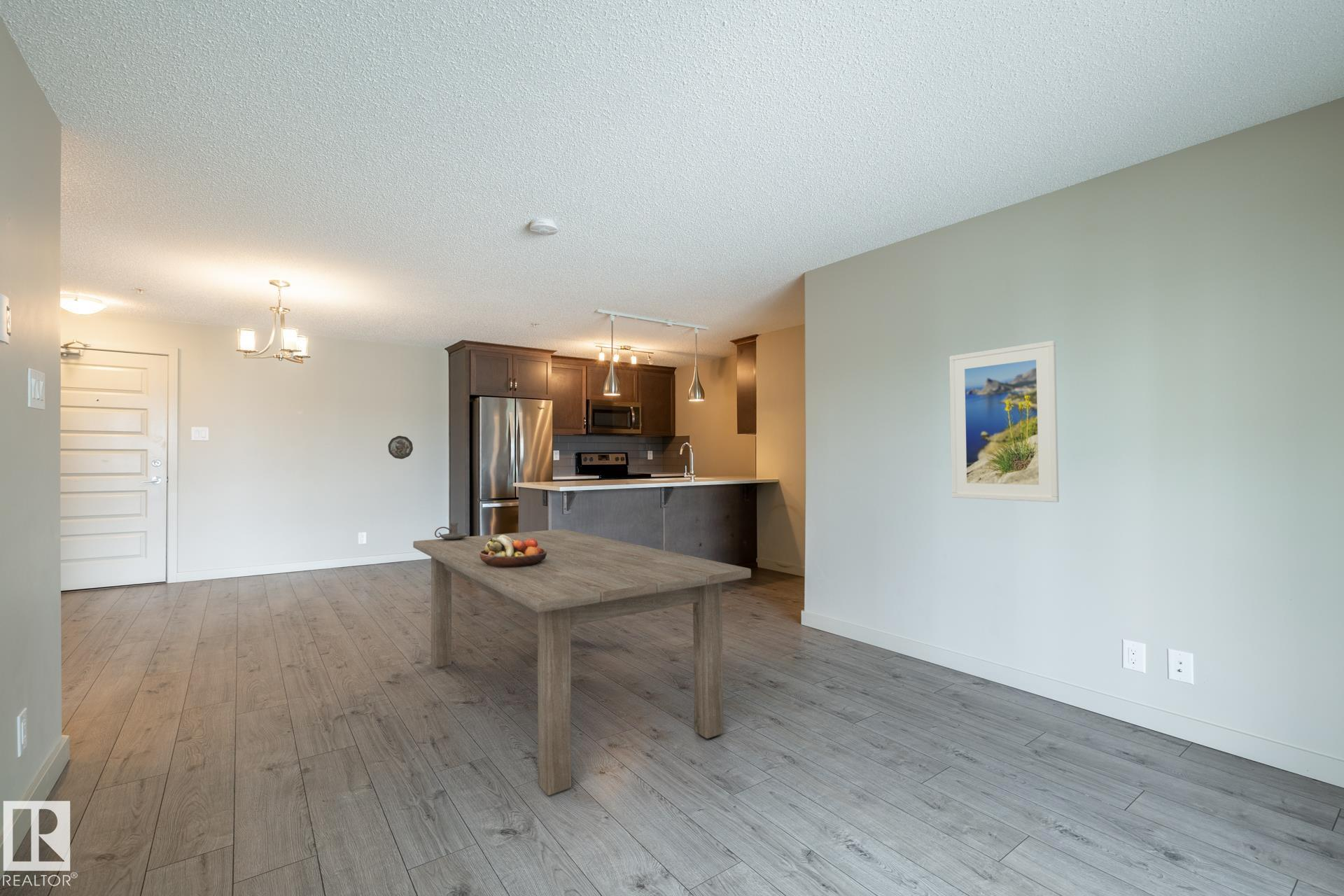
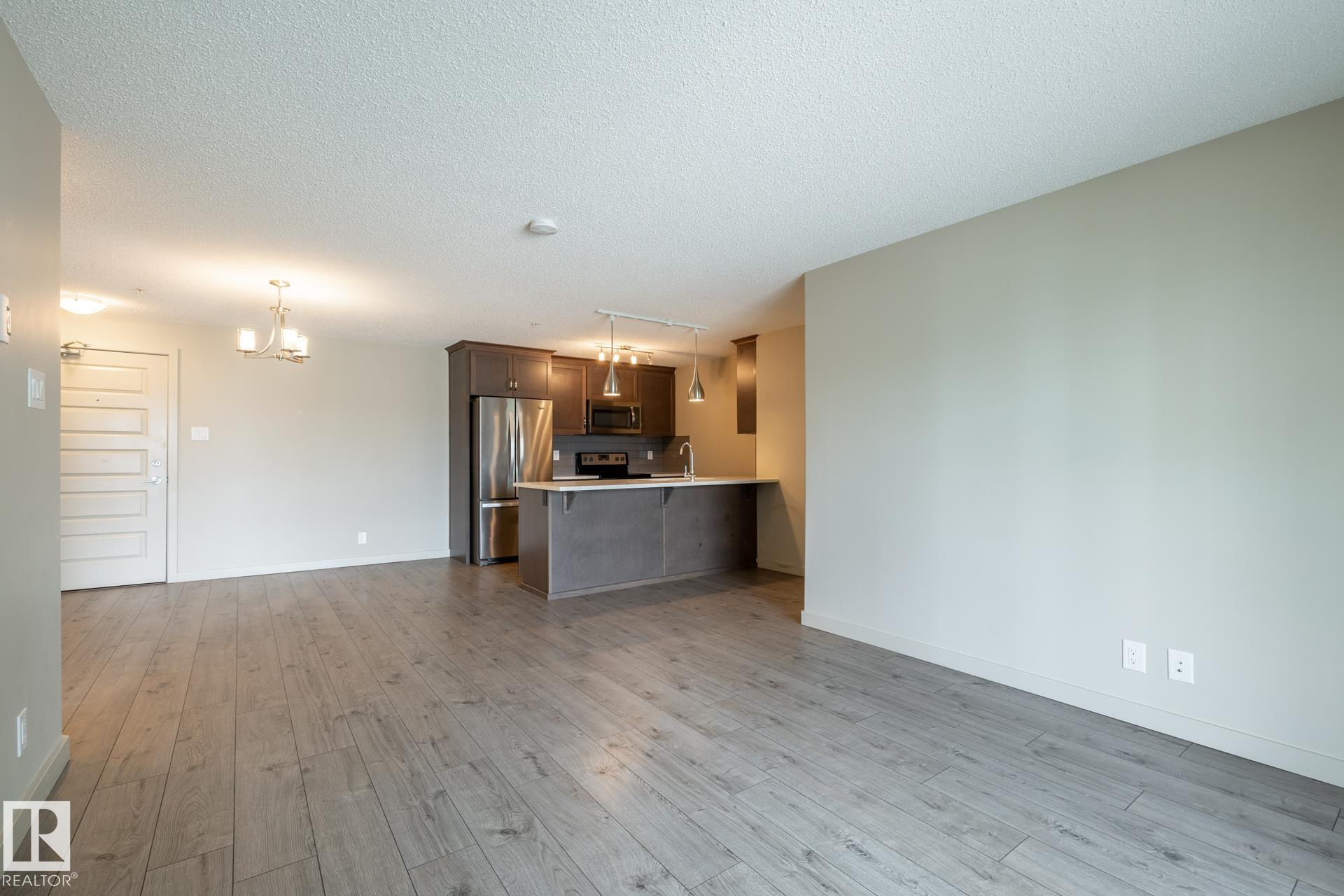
- decorative plate (400, 447)
- fruit bowl (513, 548)
- candle holder (451, 531)
- dining table (555, 622)
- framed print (1000, 424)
